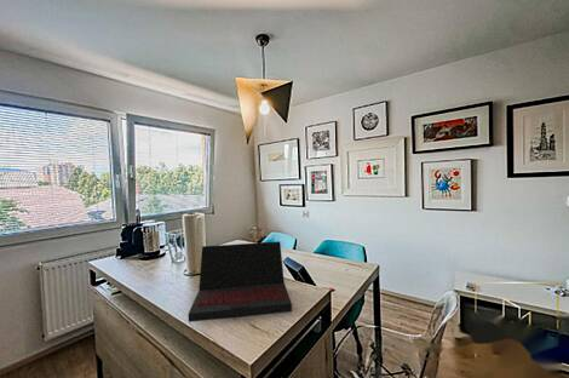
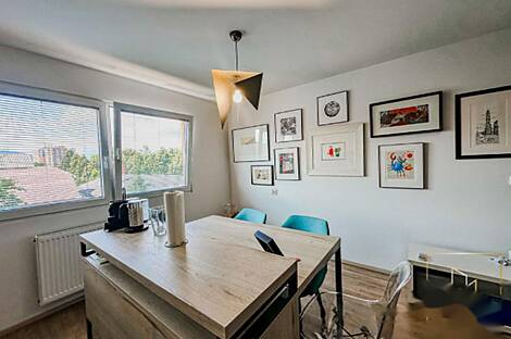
- laptop (241, 274)
